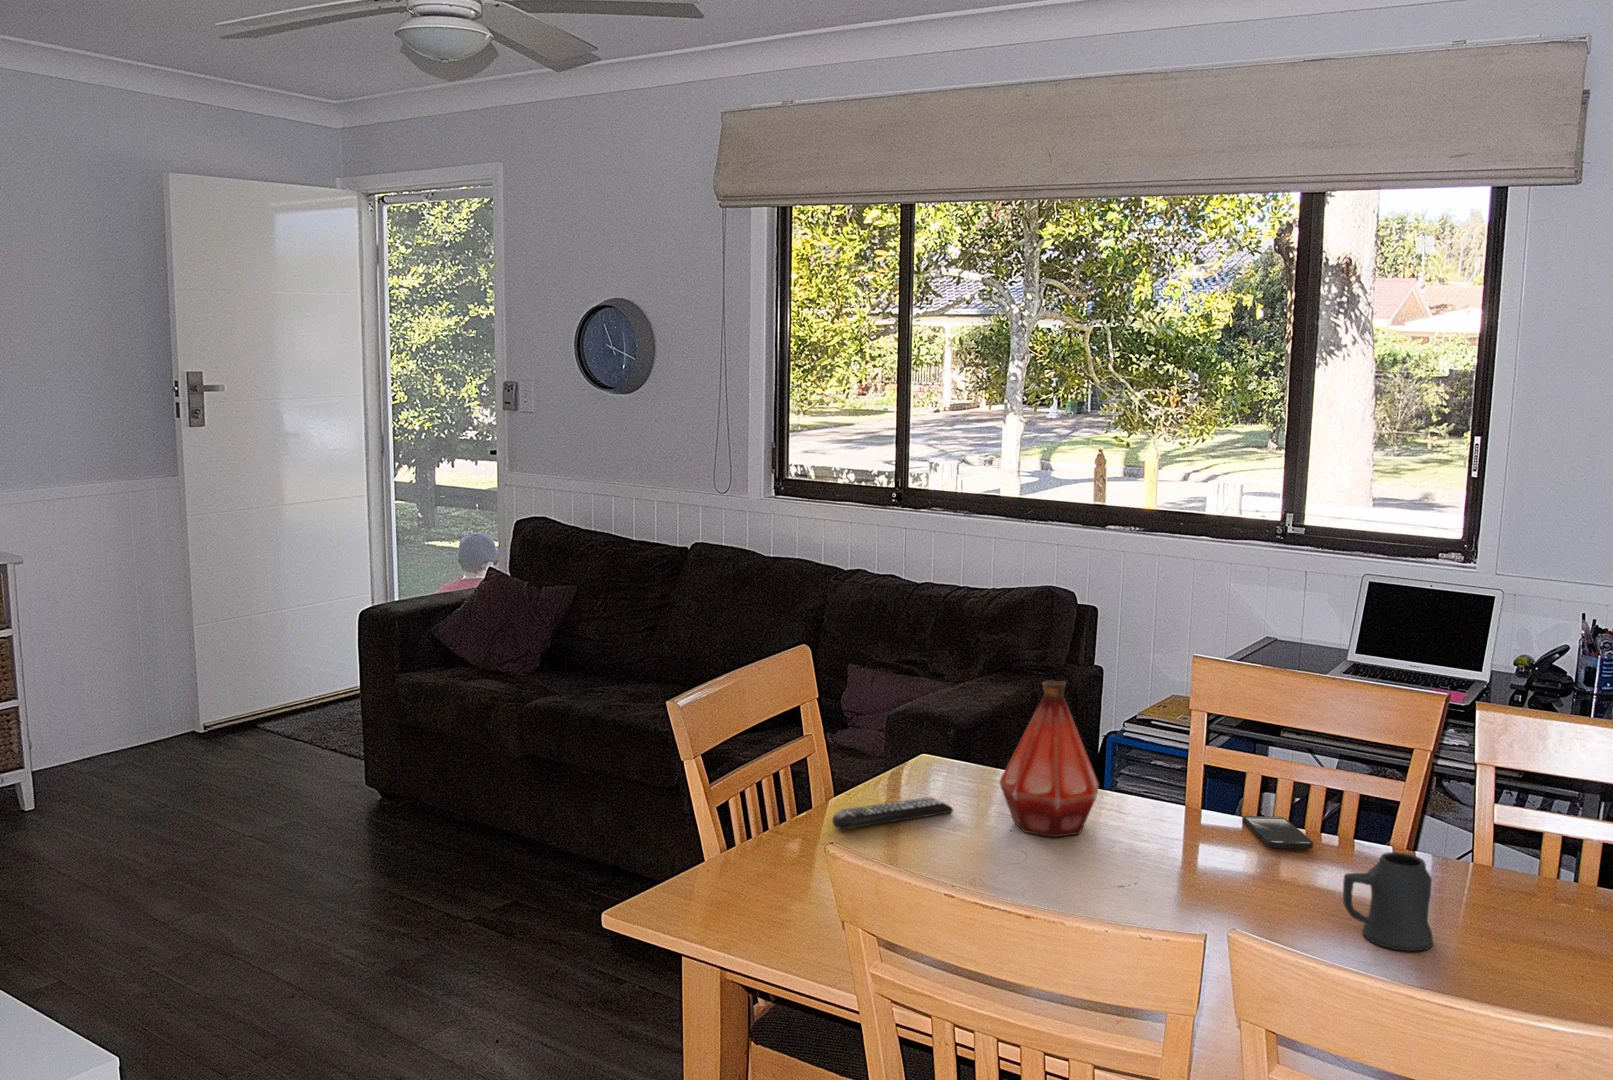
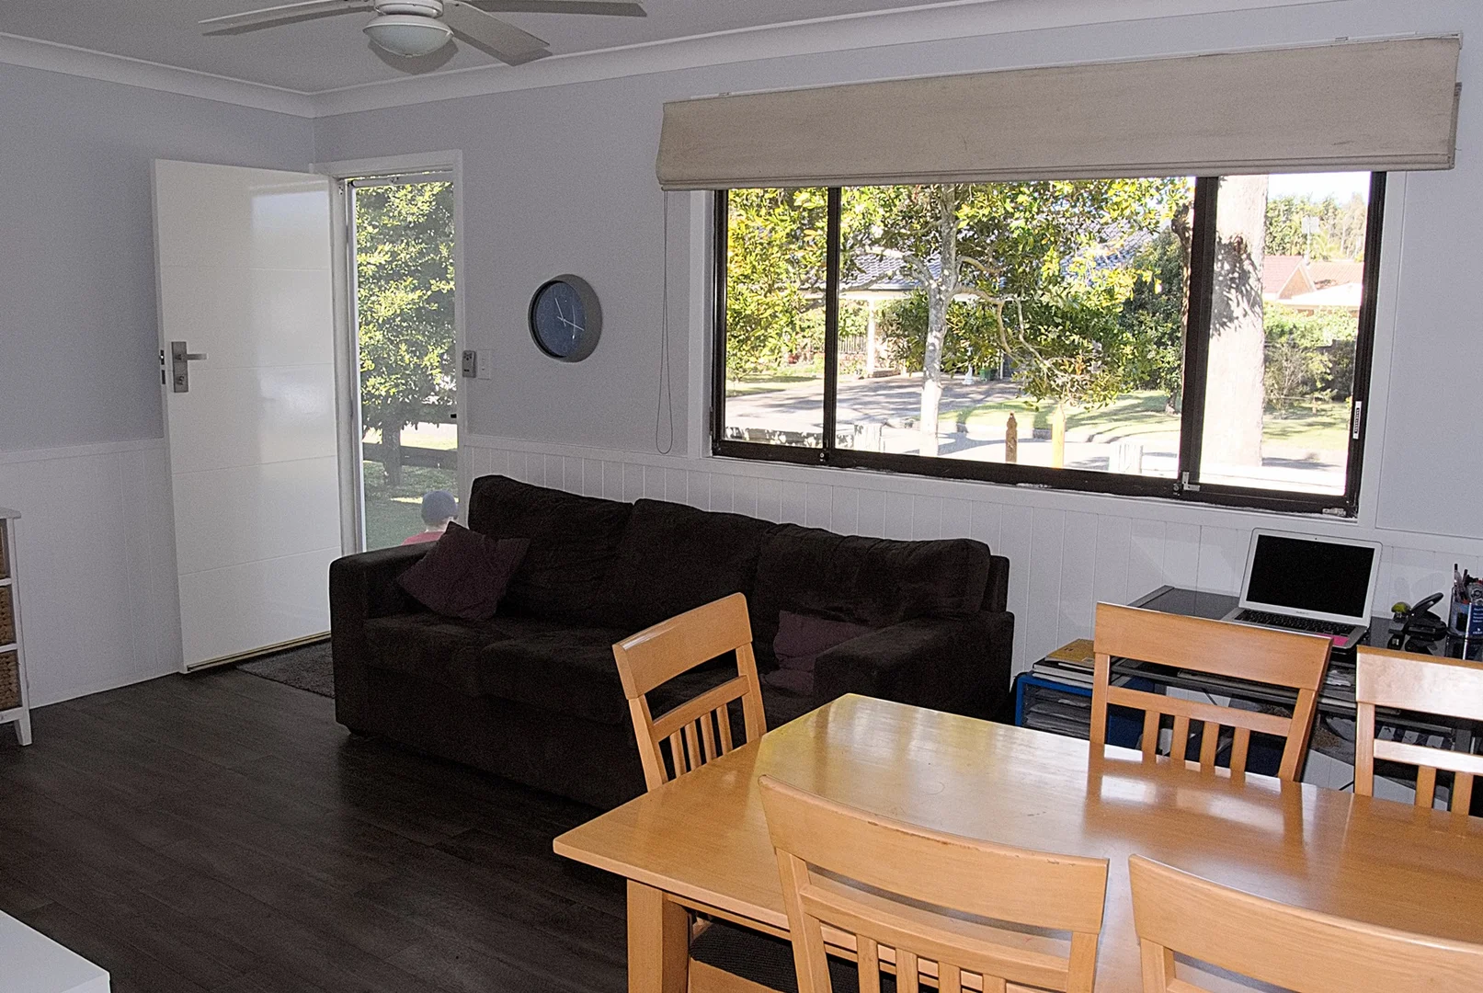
- mug (1389, 897)
- bottle (1054, 753)
- smartphone (1275, 830)
- remote control (893, 812)
